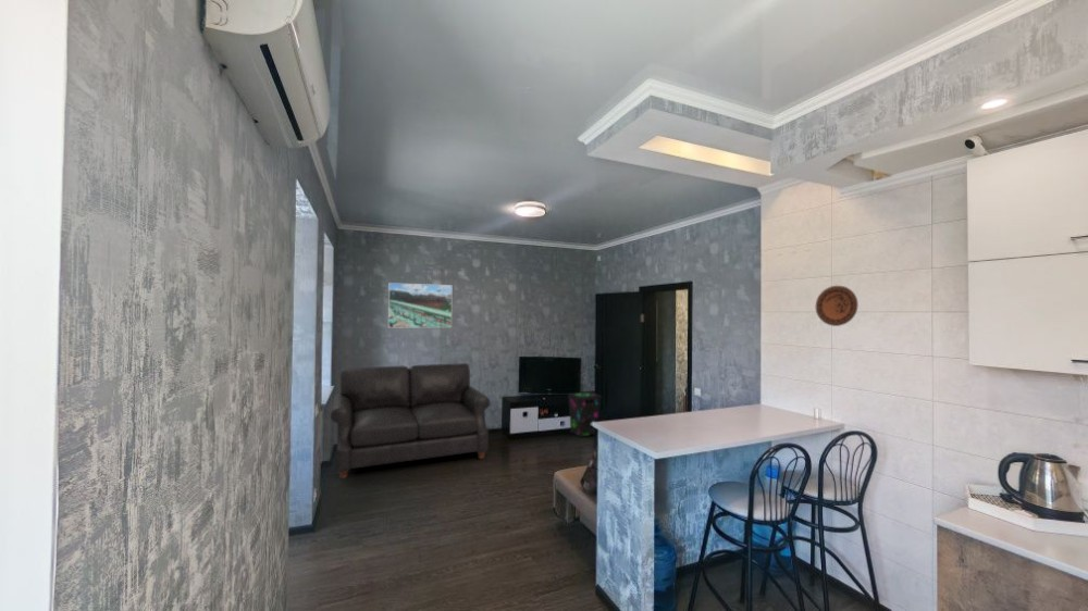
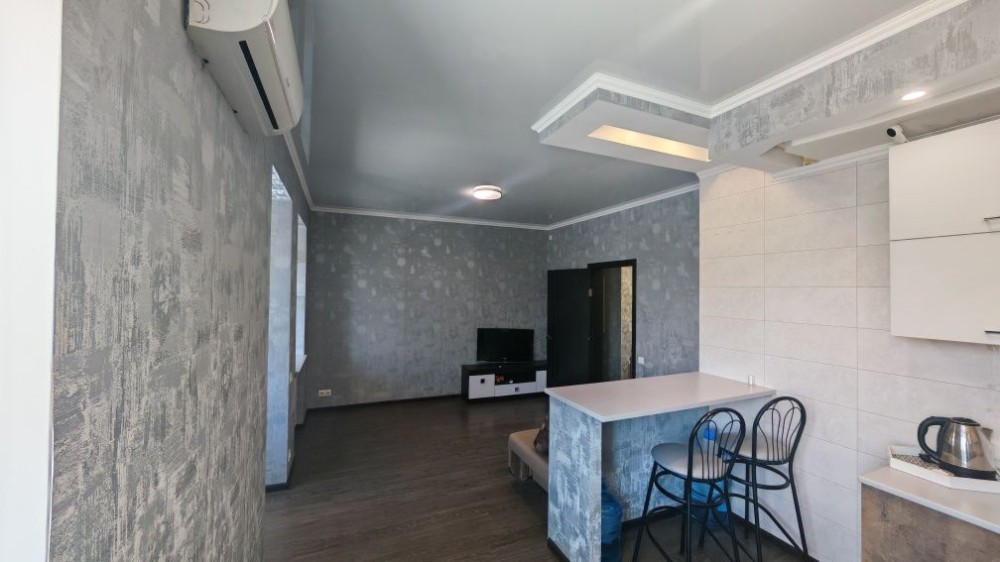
- sofa (411, 411)
- speaker (584, 413)
- decorative plate (836, 306)
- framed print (421, 306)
